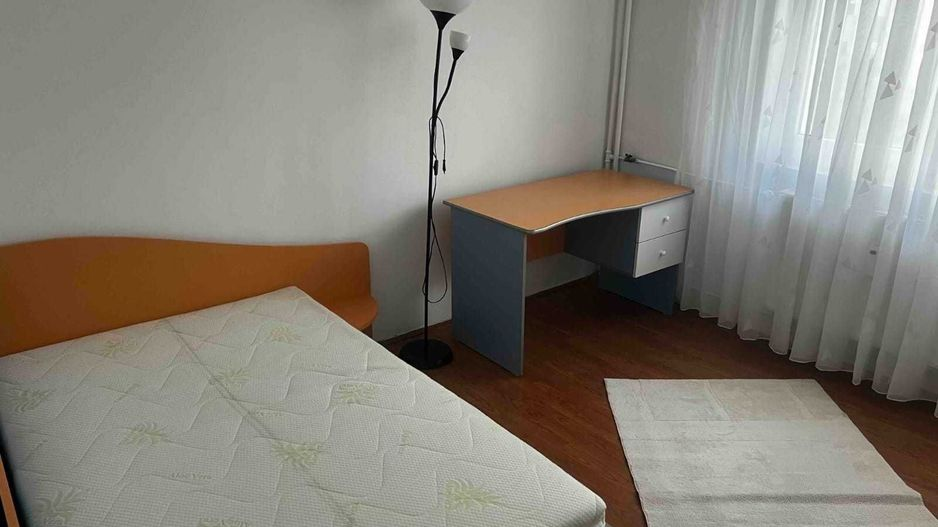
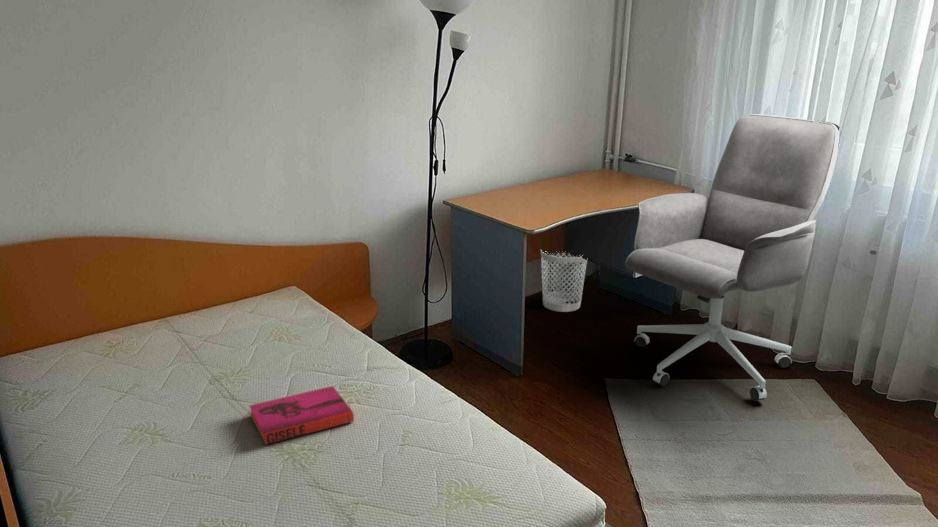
+ office chair (726, 250)
+ hardback book (301, 413)
+ wastebasket (563, 278)
